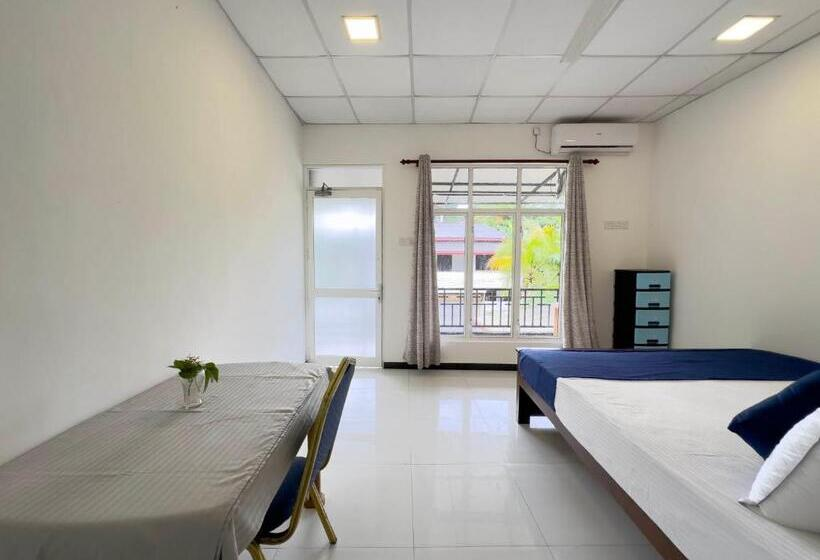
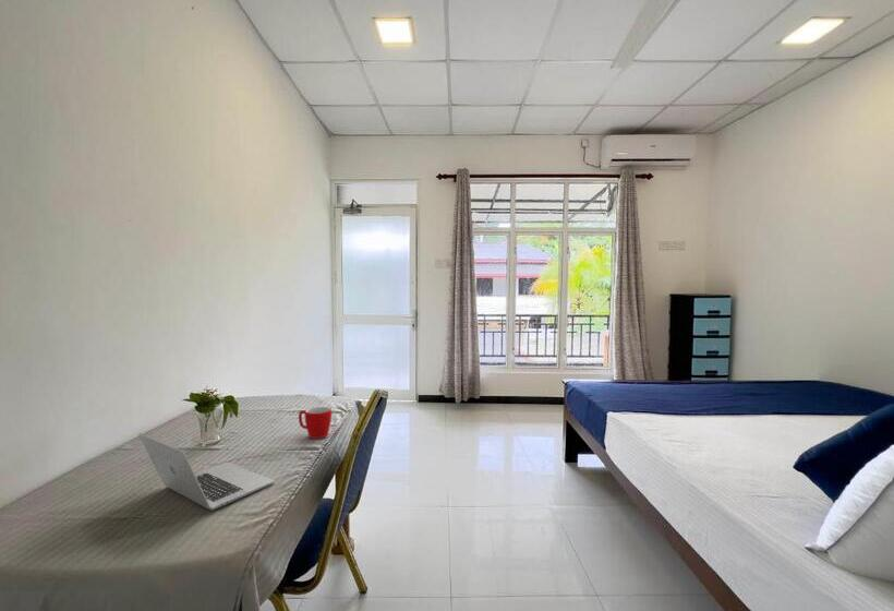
+ laptop (212, 467)
+ mug (314, 422)
